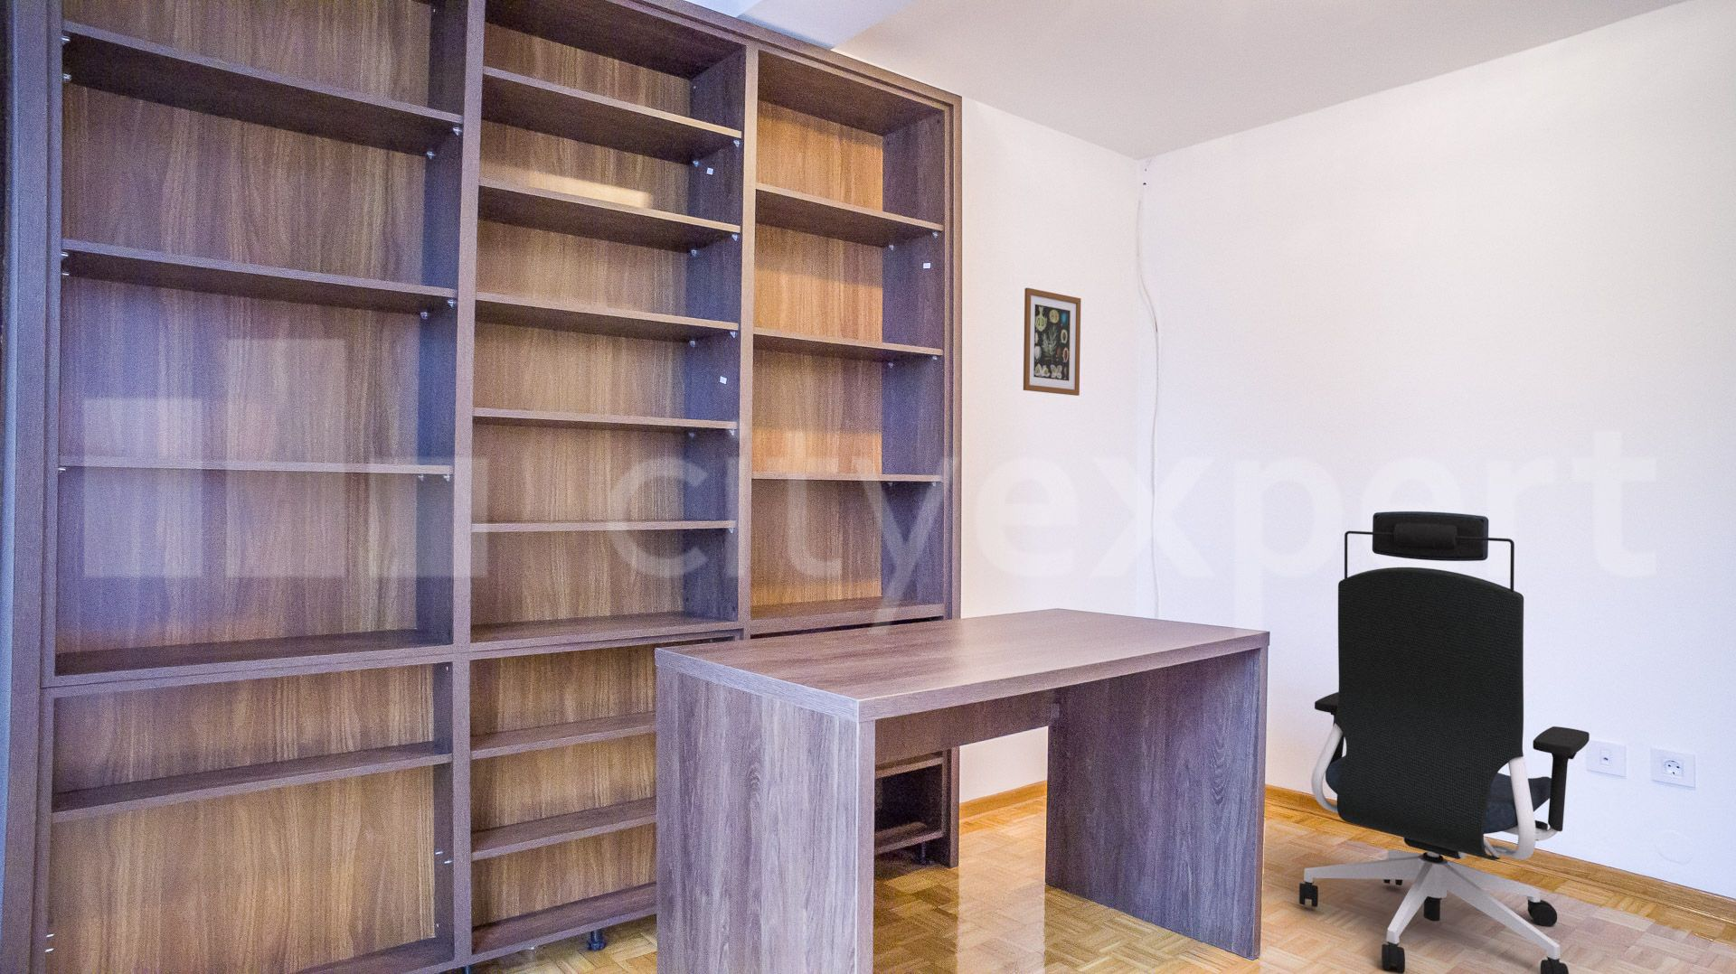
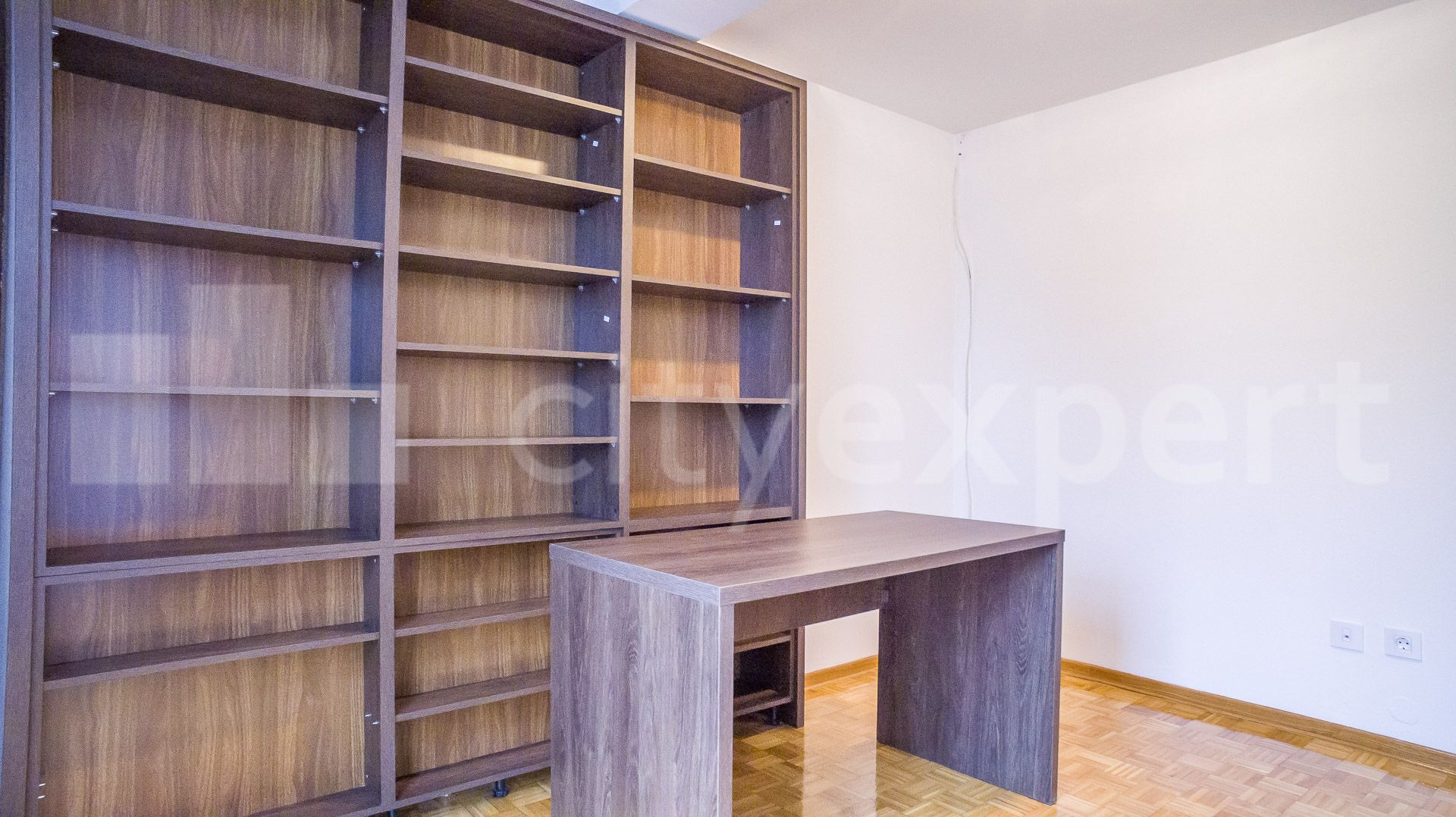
- office chair (1434, 722)
- wall art (1053, 342)
